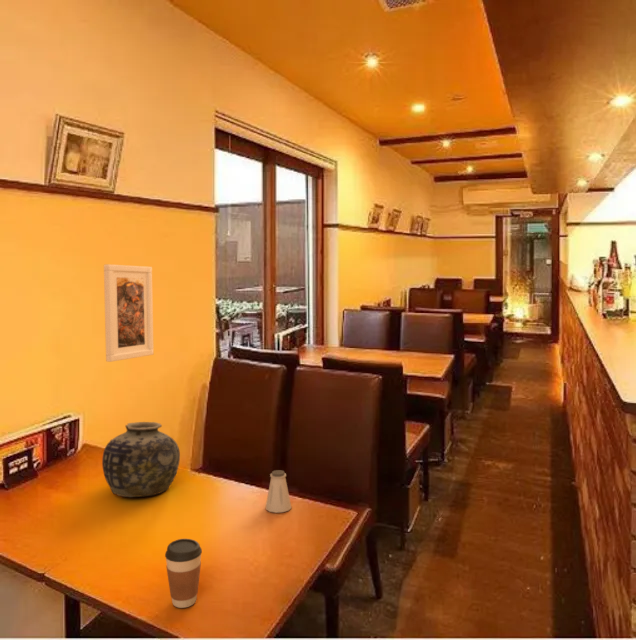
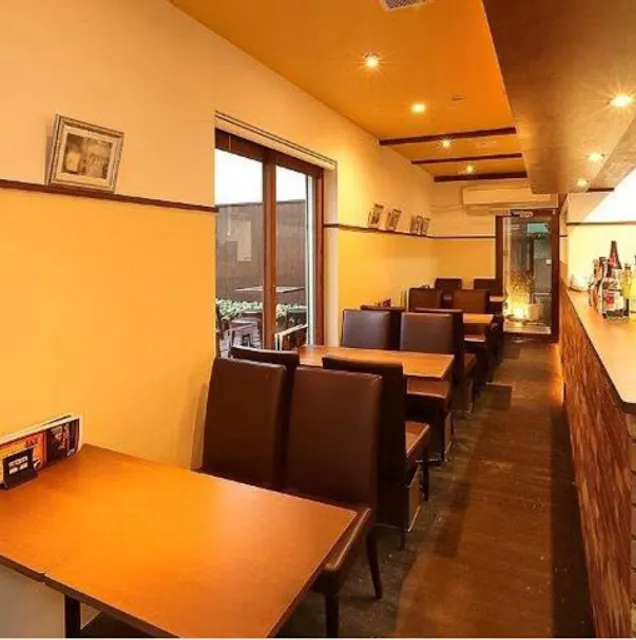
- vase (141, 456)
- coffee cup (183, 573)
- saltshaker (278, 489)
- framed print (130, 312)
